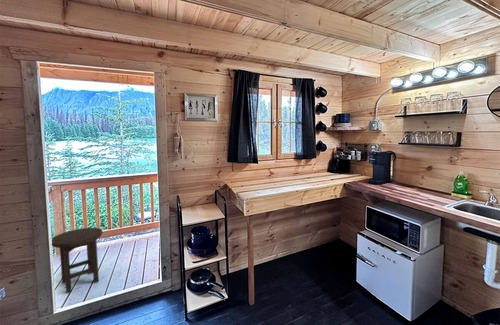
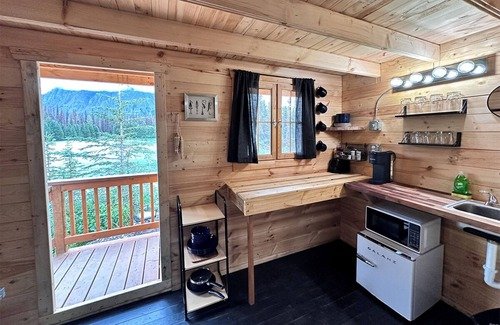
- stool (79, 262)
